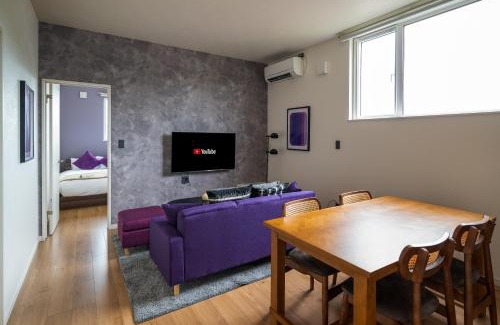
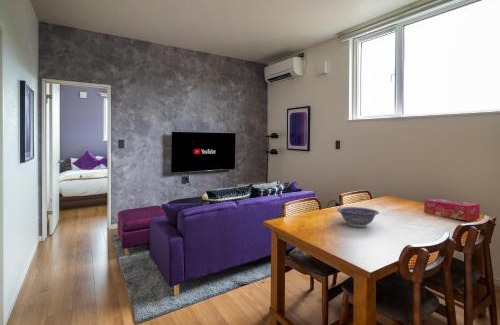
+ tissue box (450, 208)
+ decorative bowl (357, 217)
